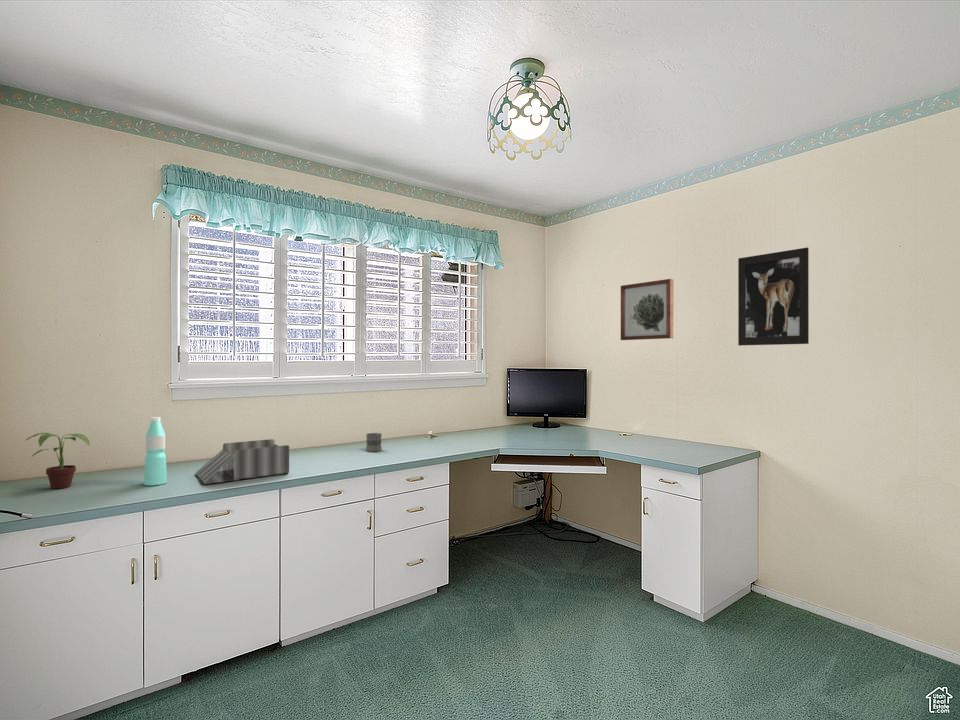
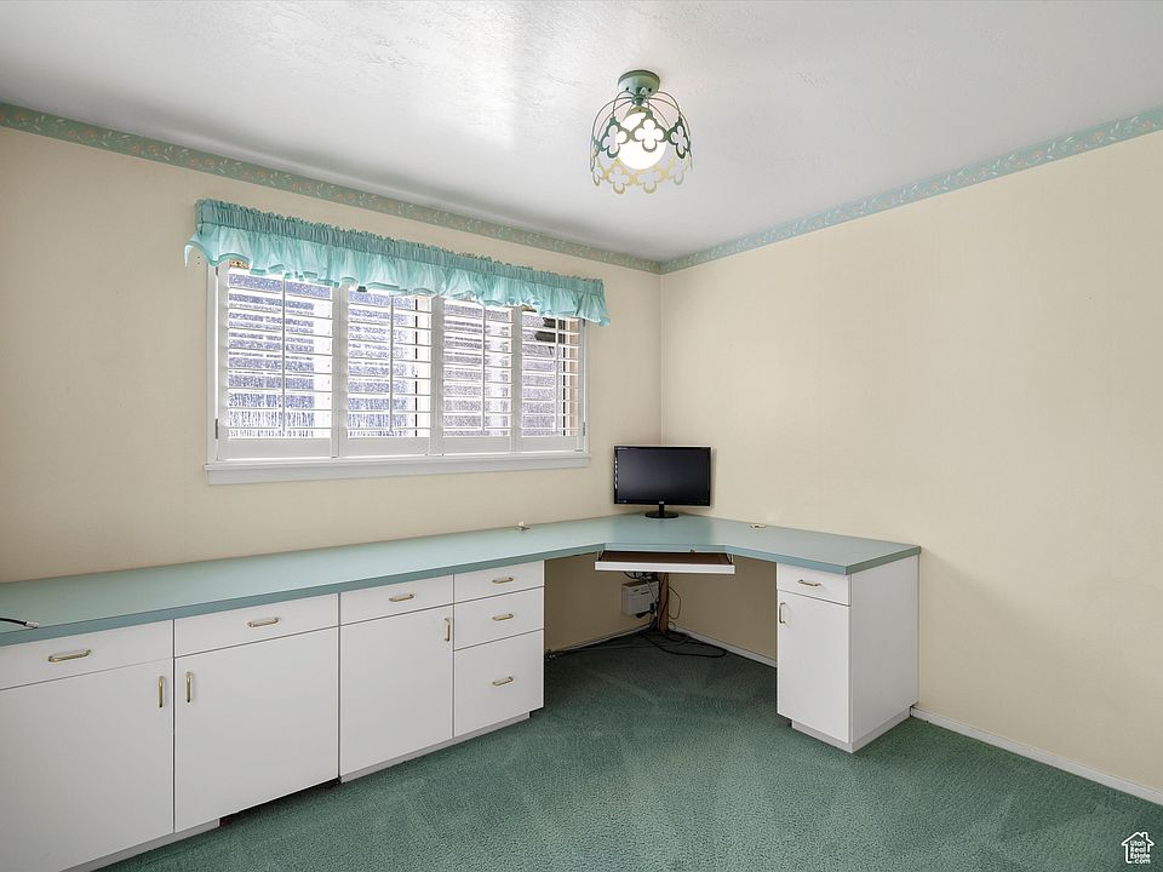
- desk organizer (242, 459)
- wall art (645, 310)
- water bottle (155, 450)
- wall art (771, 298)
- potted plant (58, 459)
- mug (372, 441)
